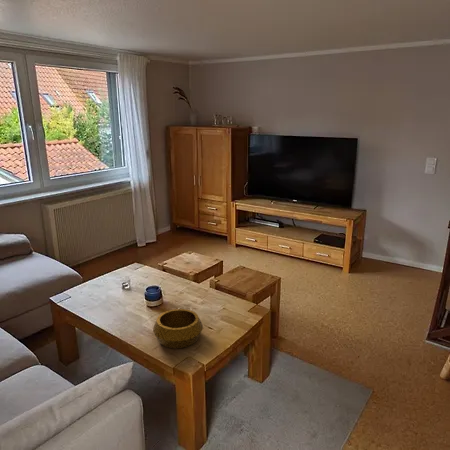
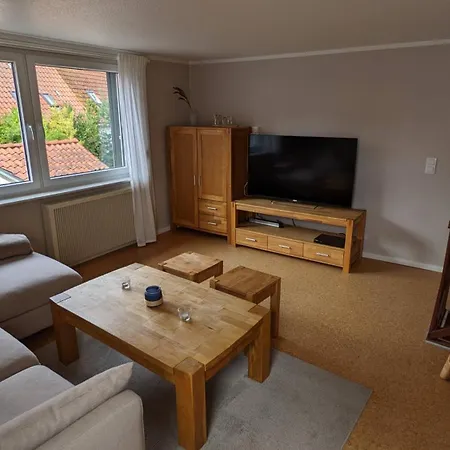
- decorative bowl (178, 327)
